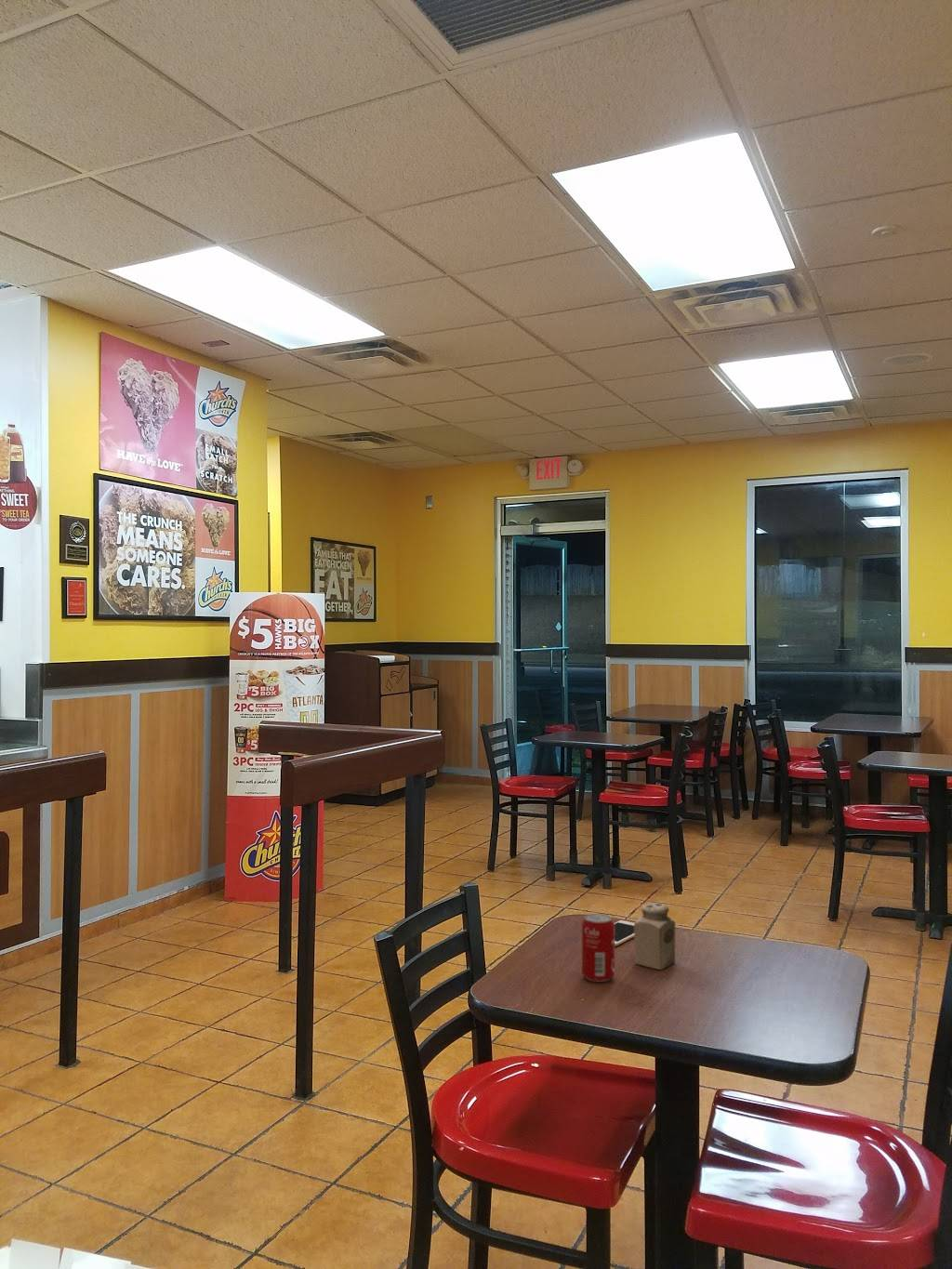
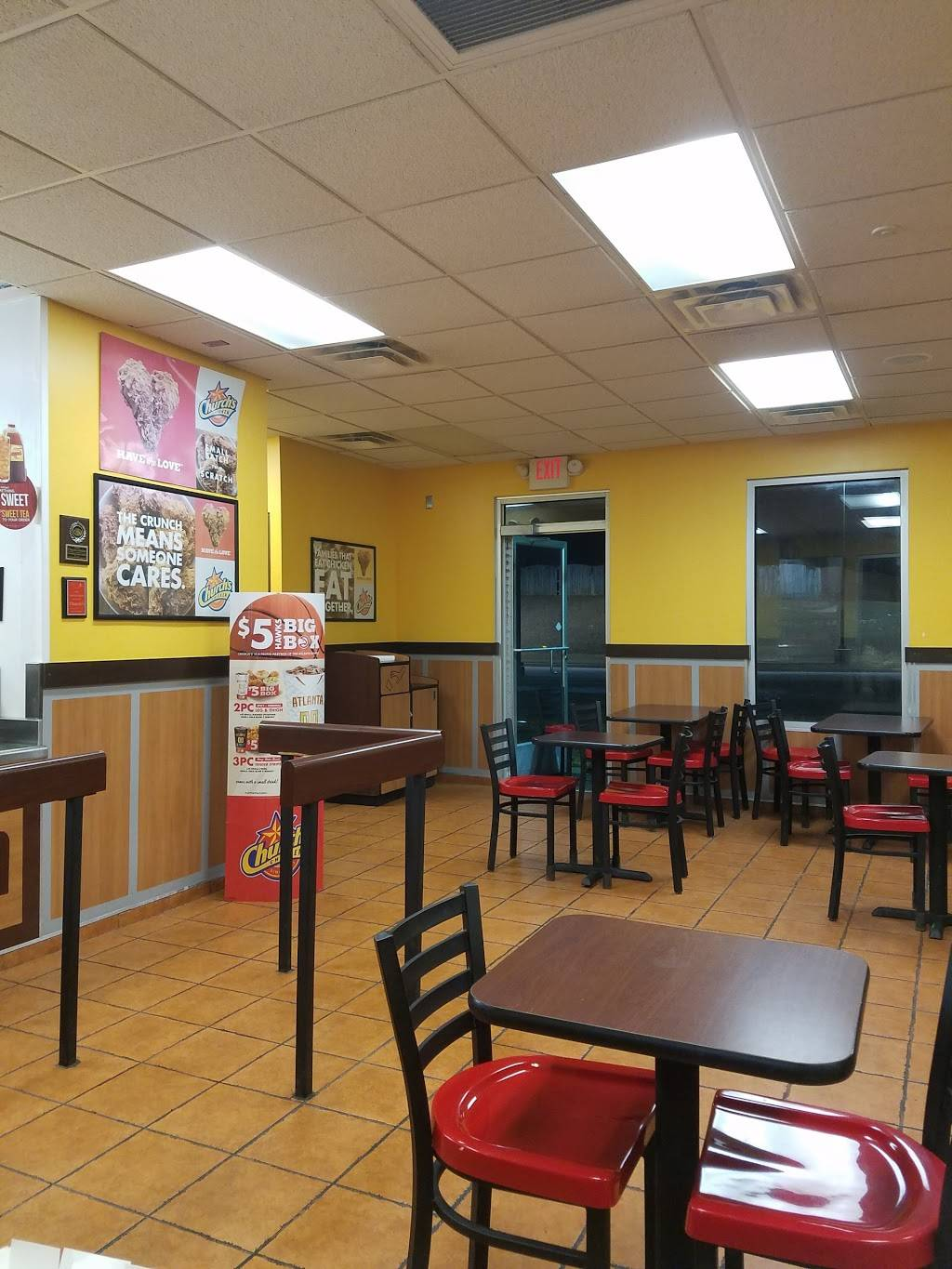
- beverage can (598, 946)
- cell phone (618, 932)
- salt shaker (654, 933)
